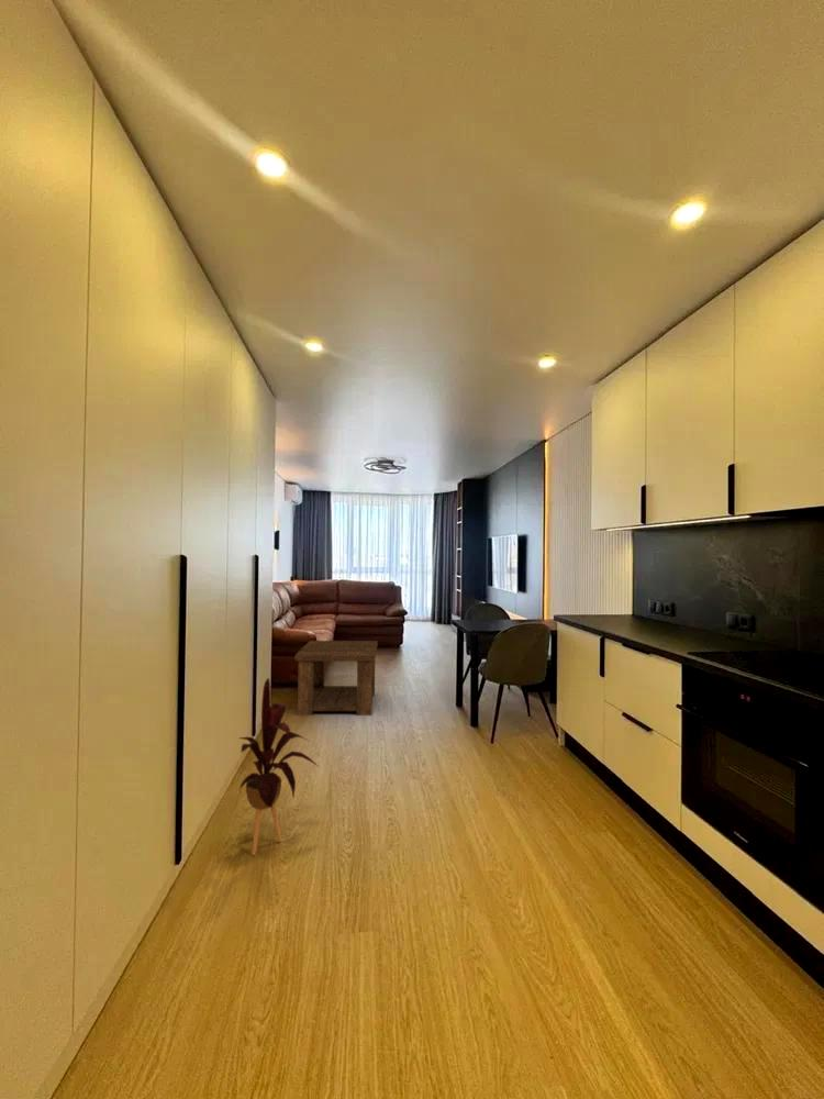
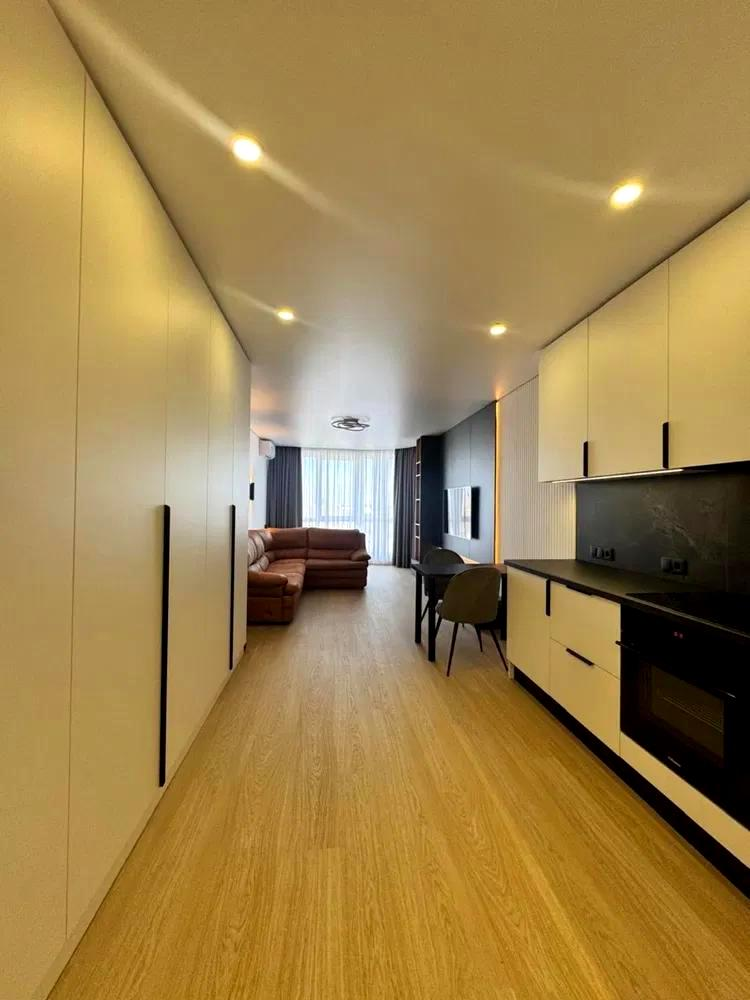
- house plant (274, 763)
- side table (338, 686)
